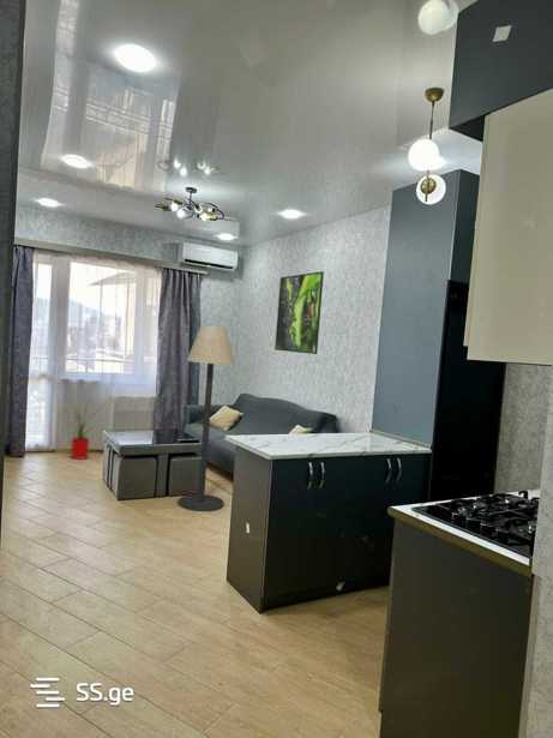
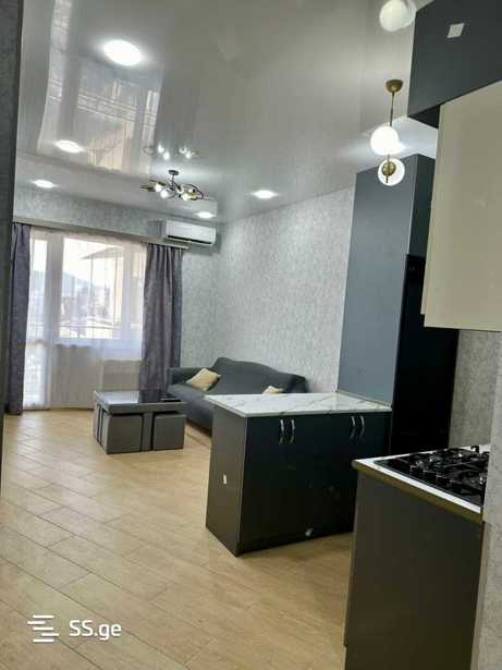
- house plant (80, 426)
- floor lamp (206, 415)
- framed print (297, 313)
